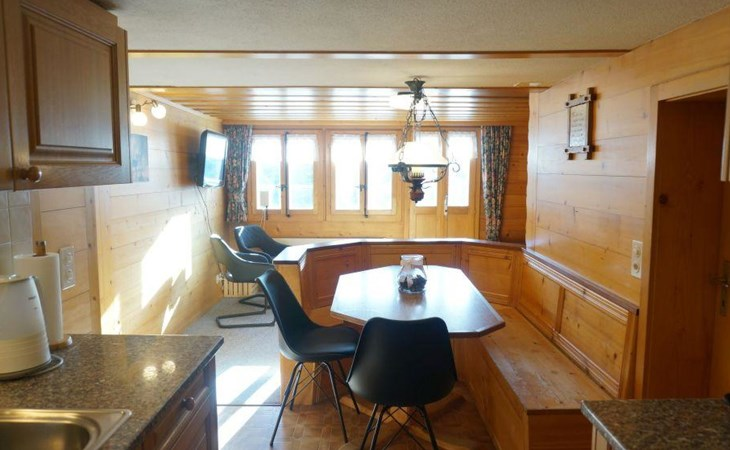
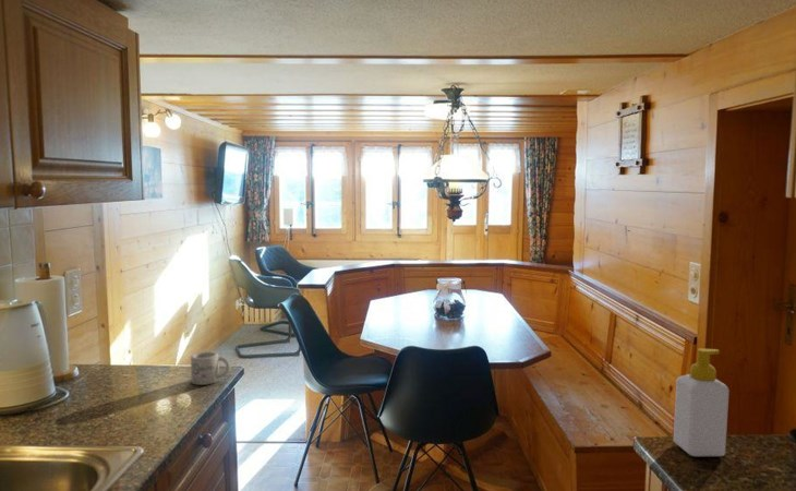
+ soap bottle (701, 399)
+ mug (210, 367)
